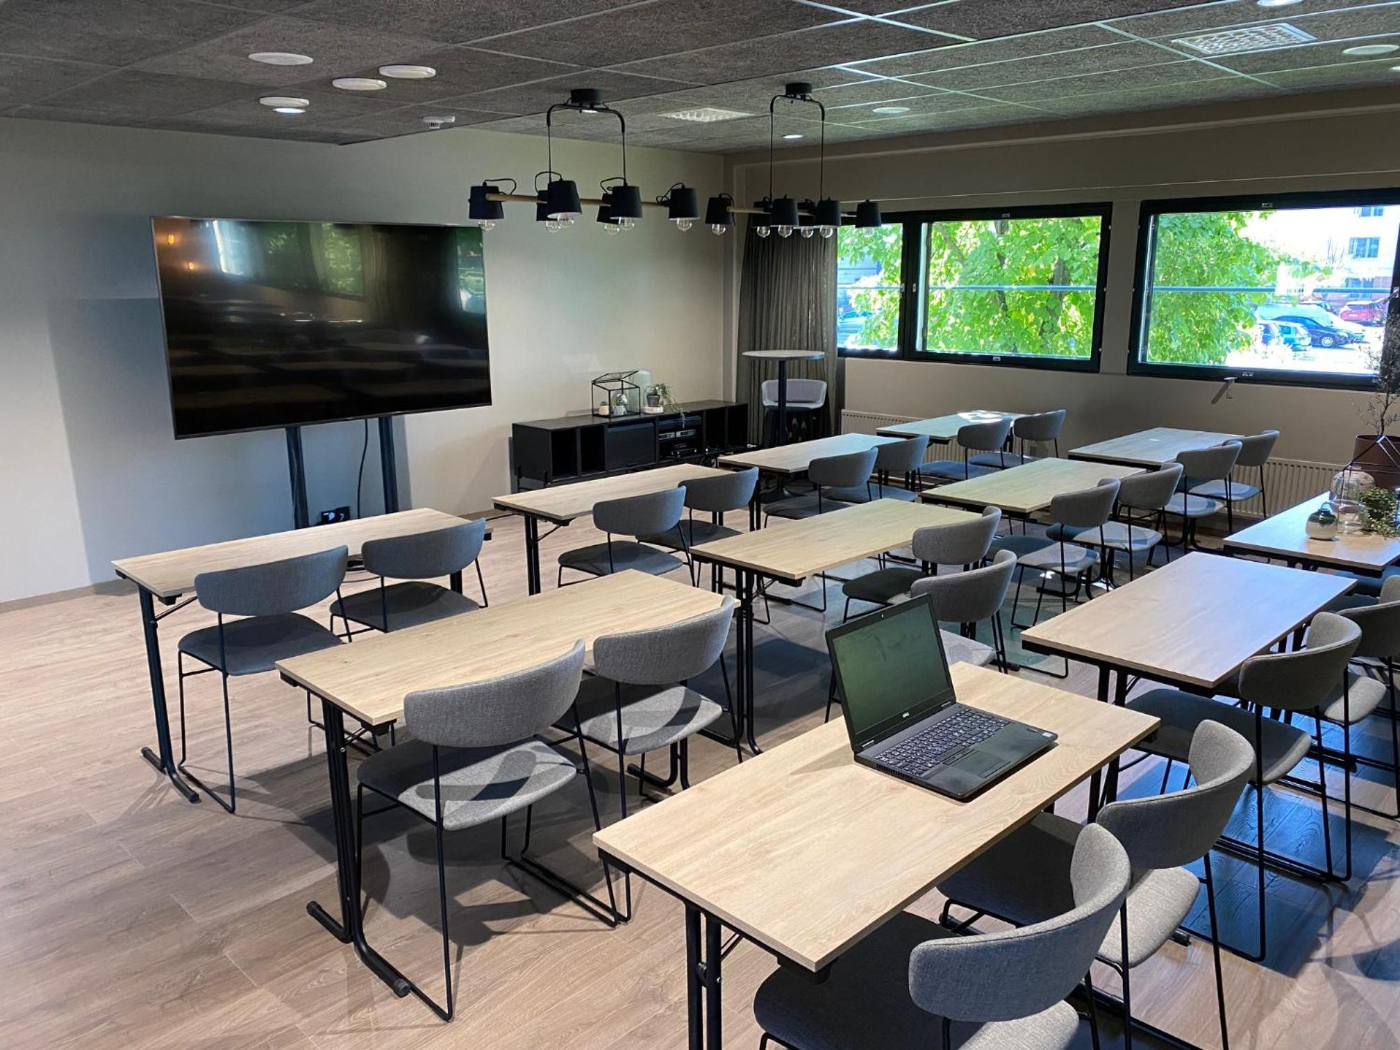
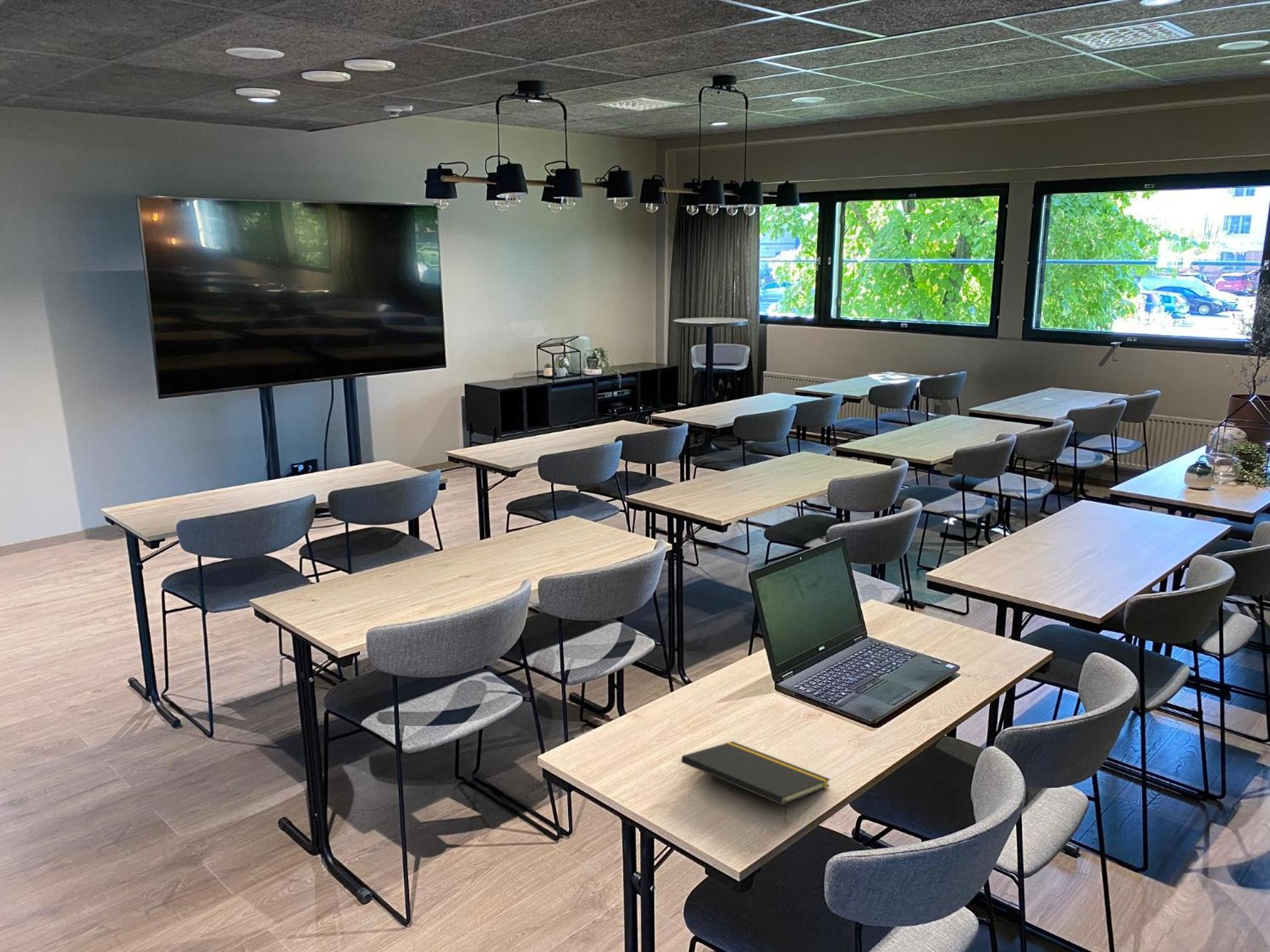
+ notepad (755, 771)
